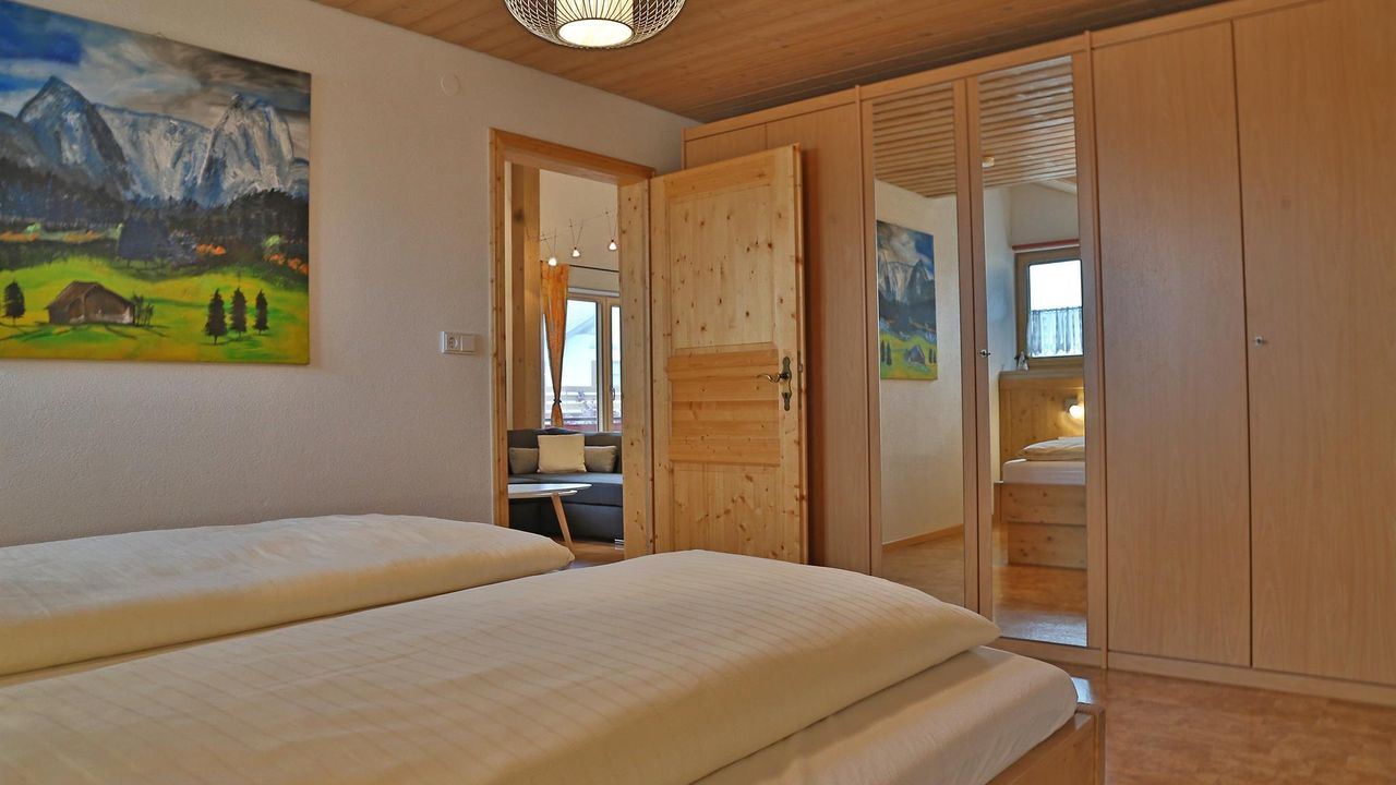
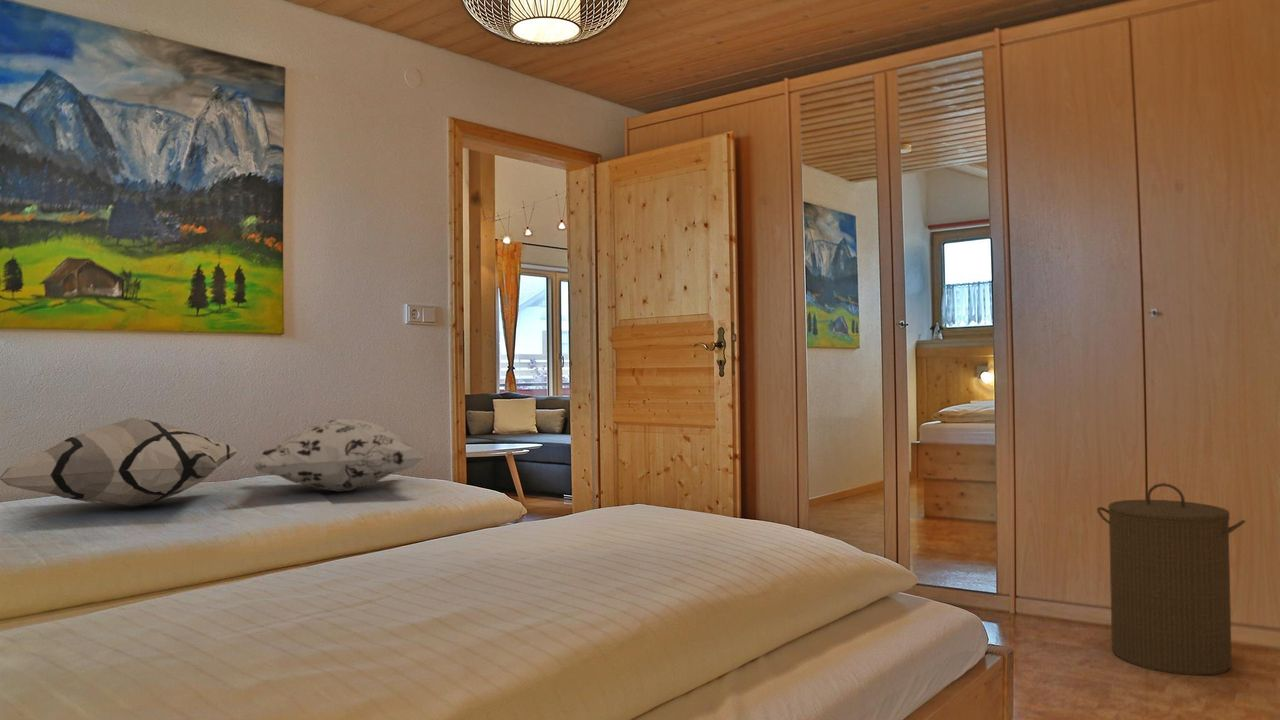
+ decorative pillow (339, 455)
+ laundry hamper (1168, 570)
+ decorative pillow (132, 462)
